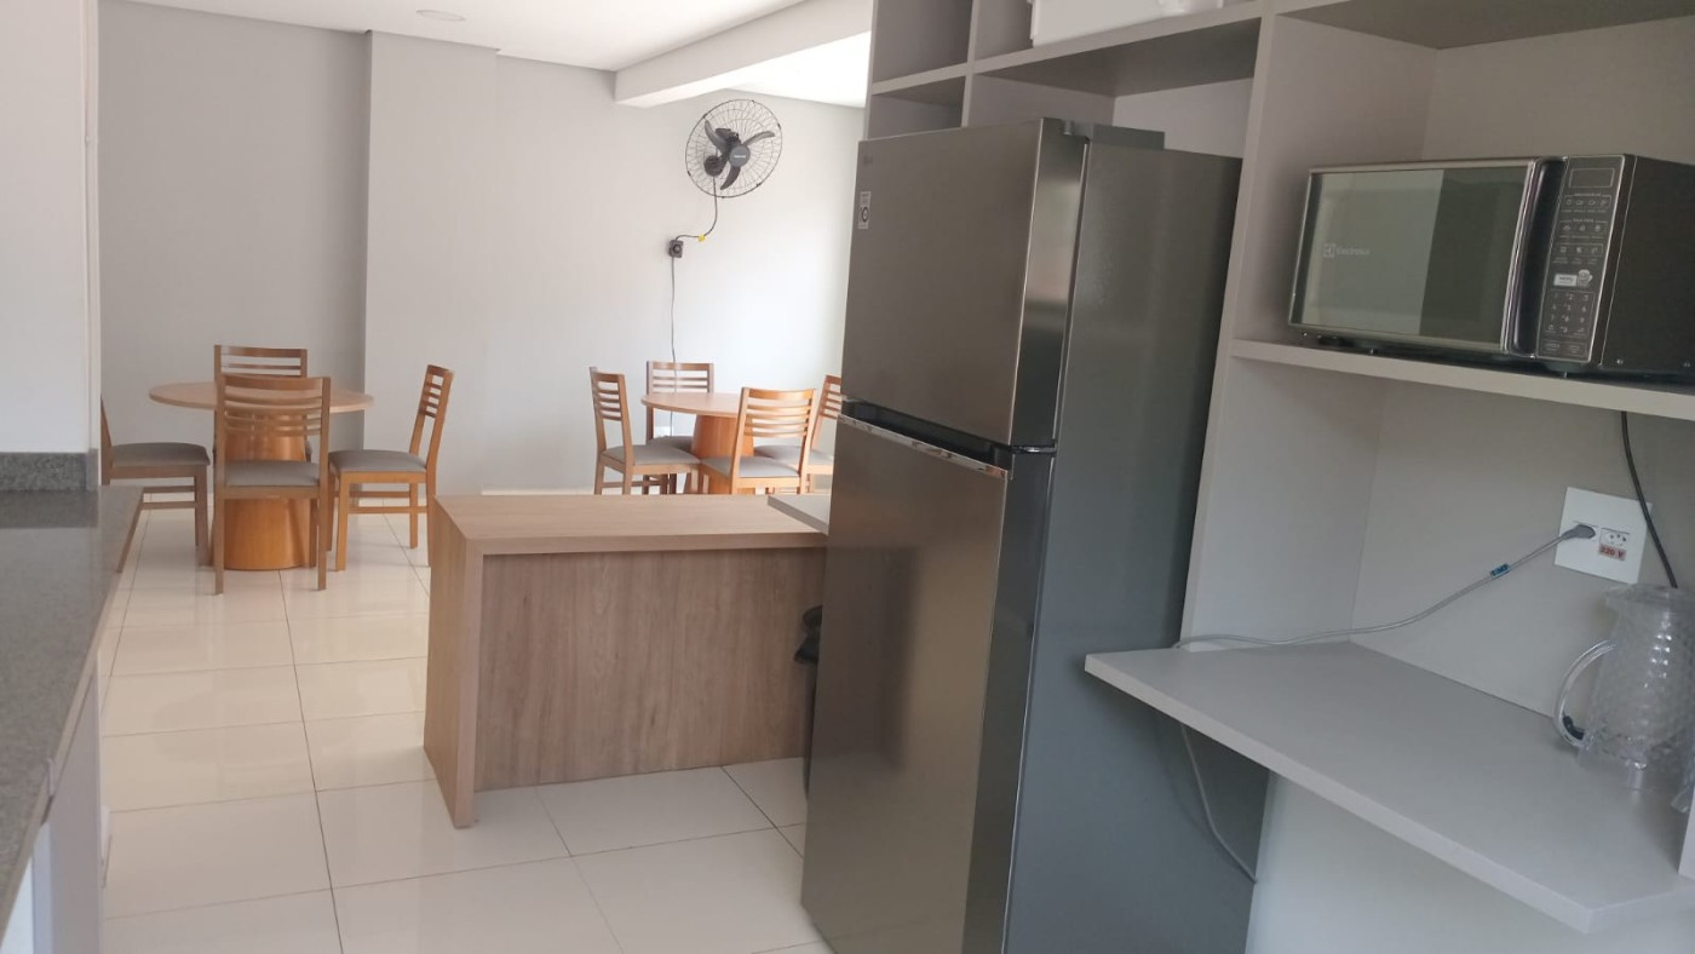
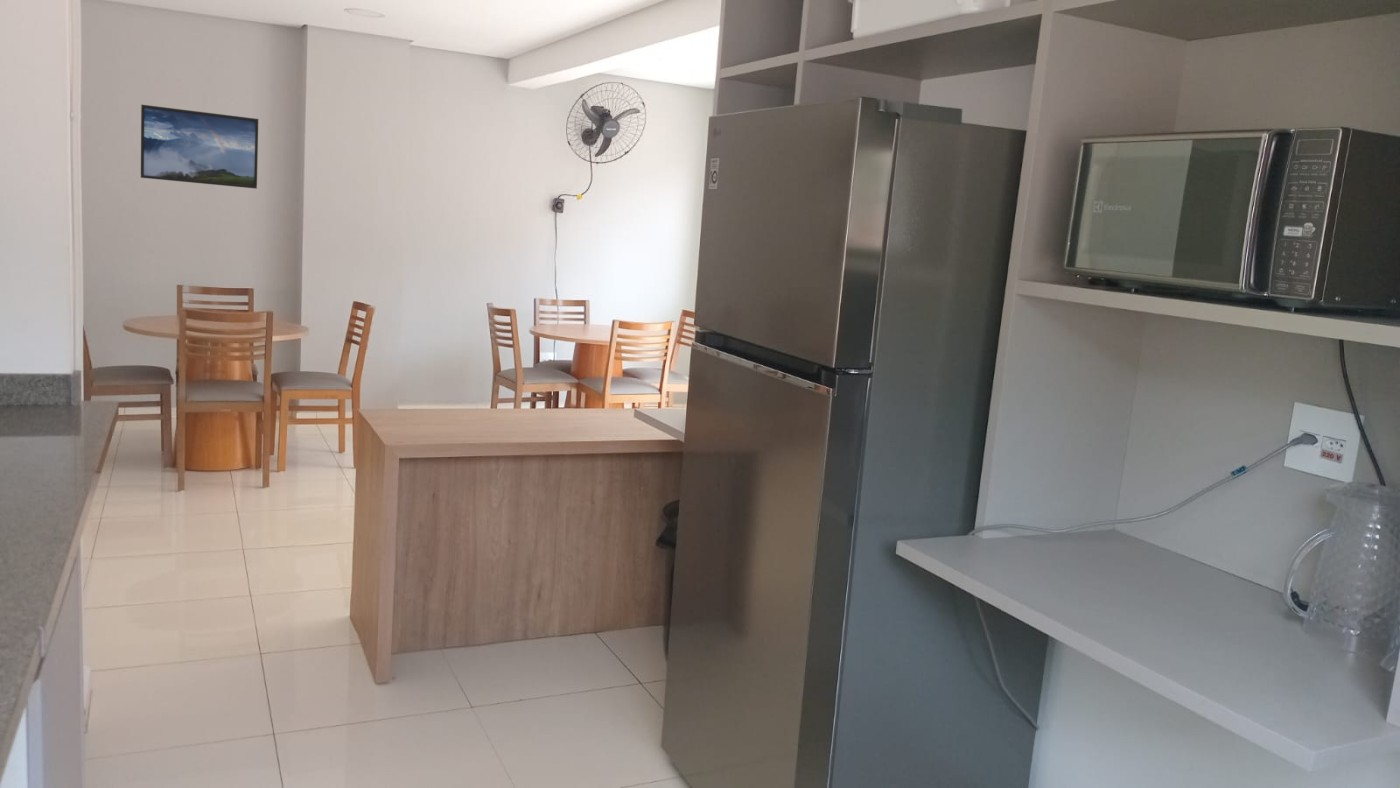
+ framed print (200, 147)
